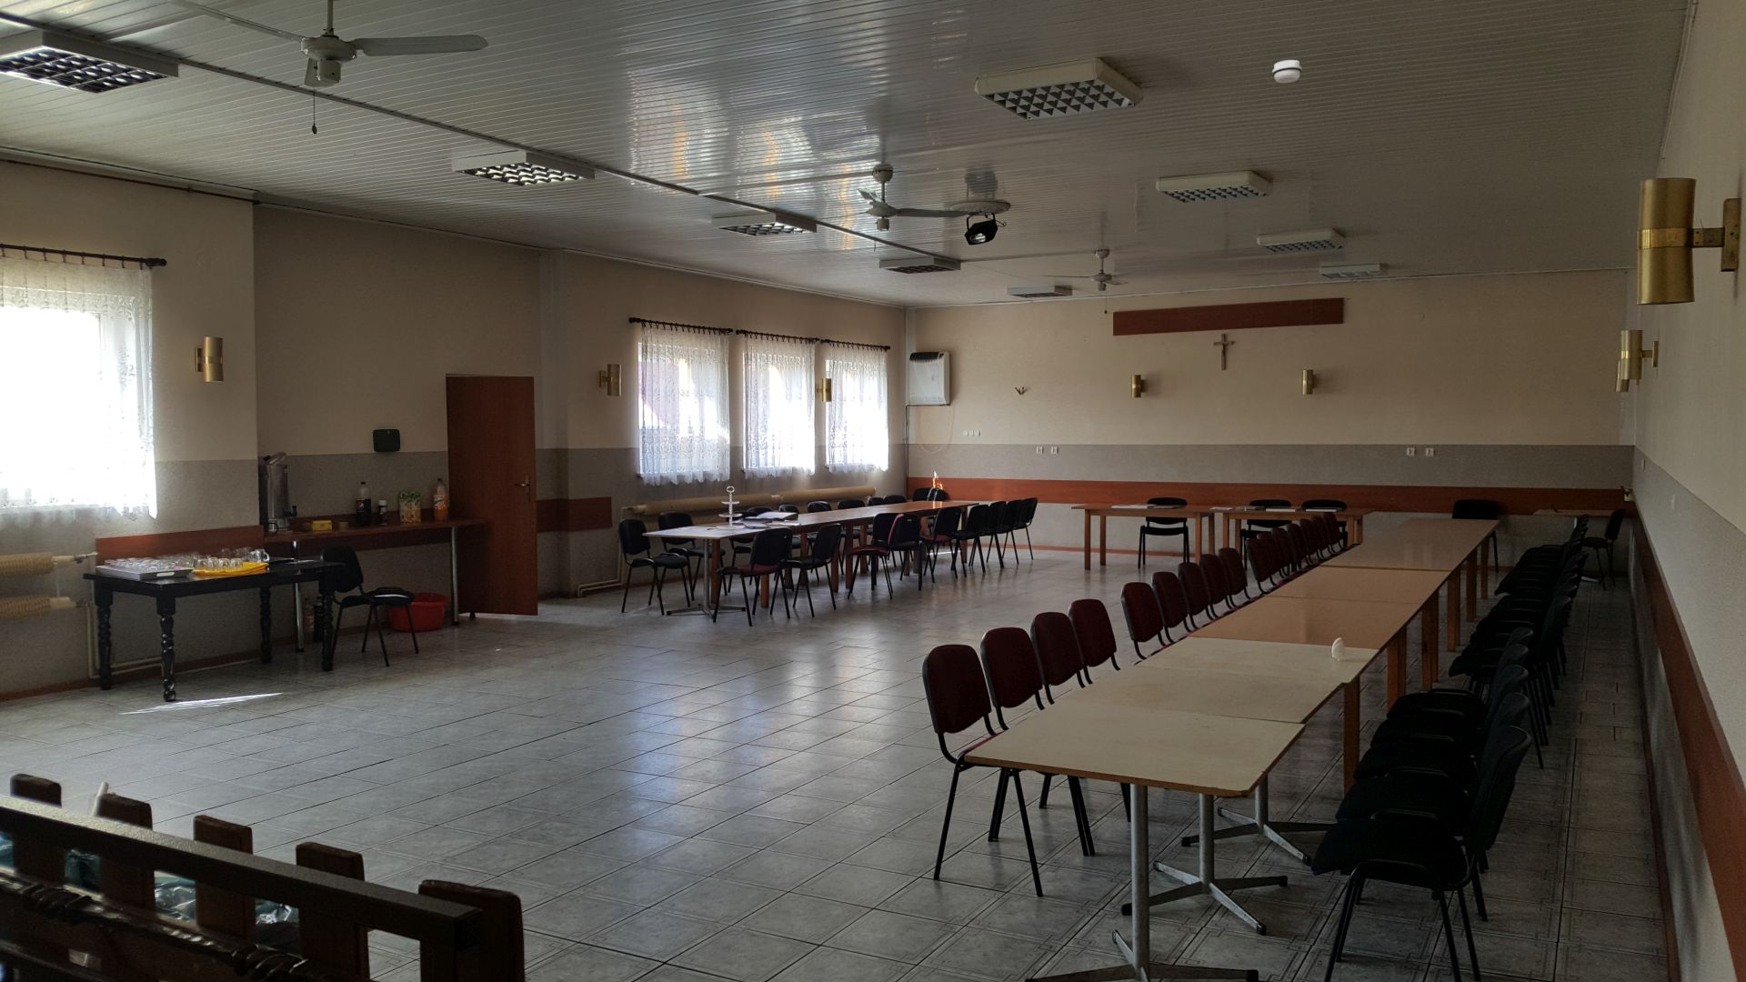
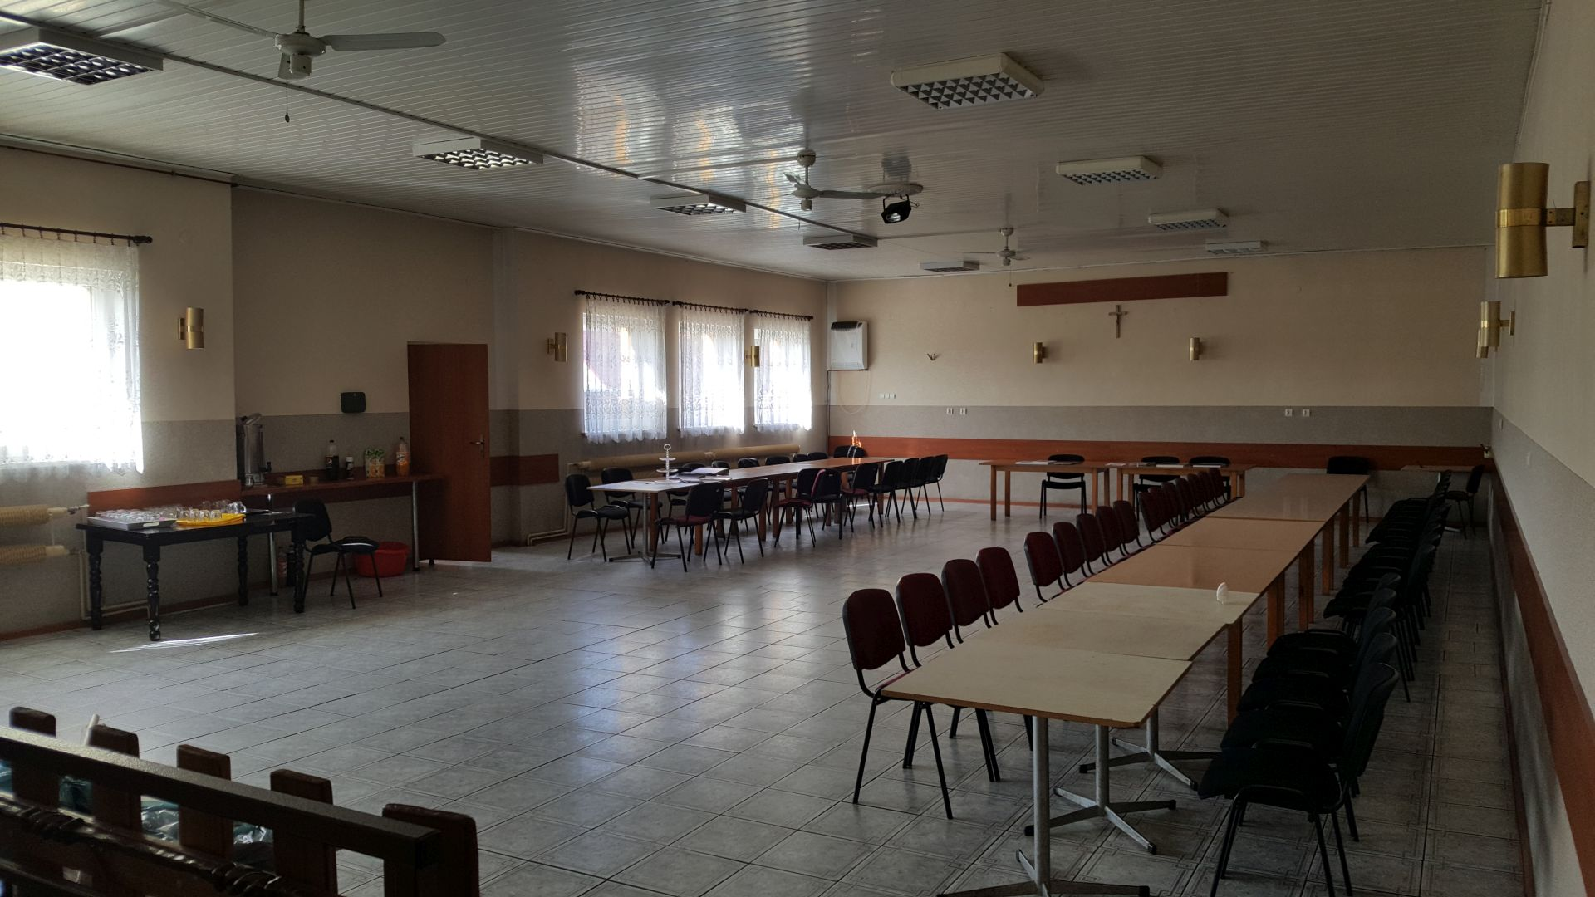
- smoke detector (1287, 72)
